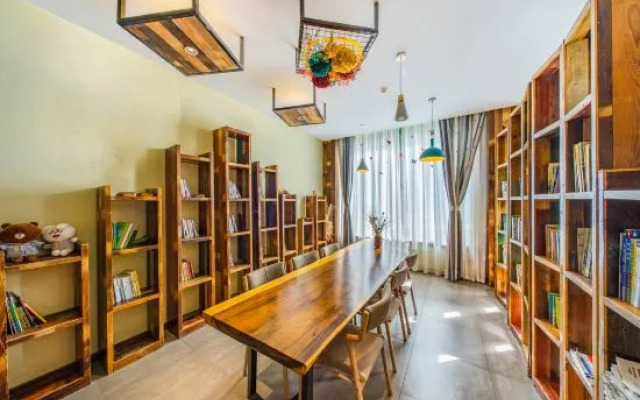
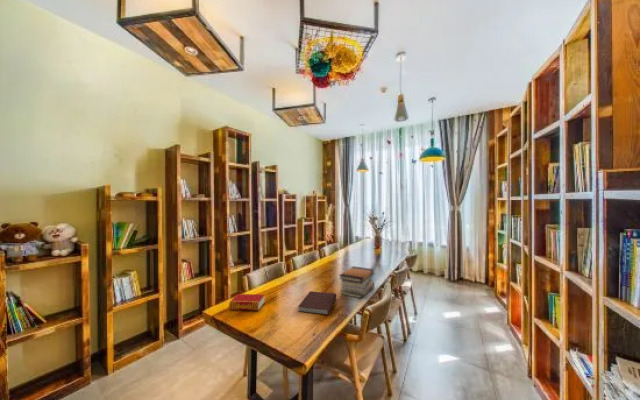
+ notebook (318, 302)
+ book stack (357, 281)
+ book (247, 302)
